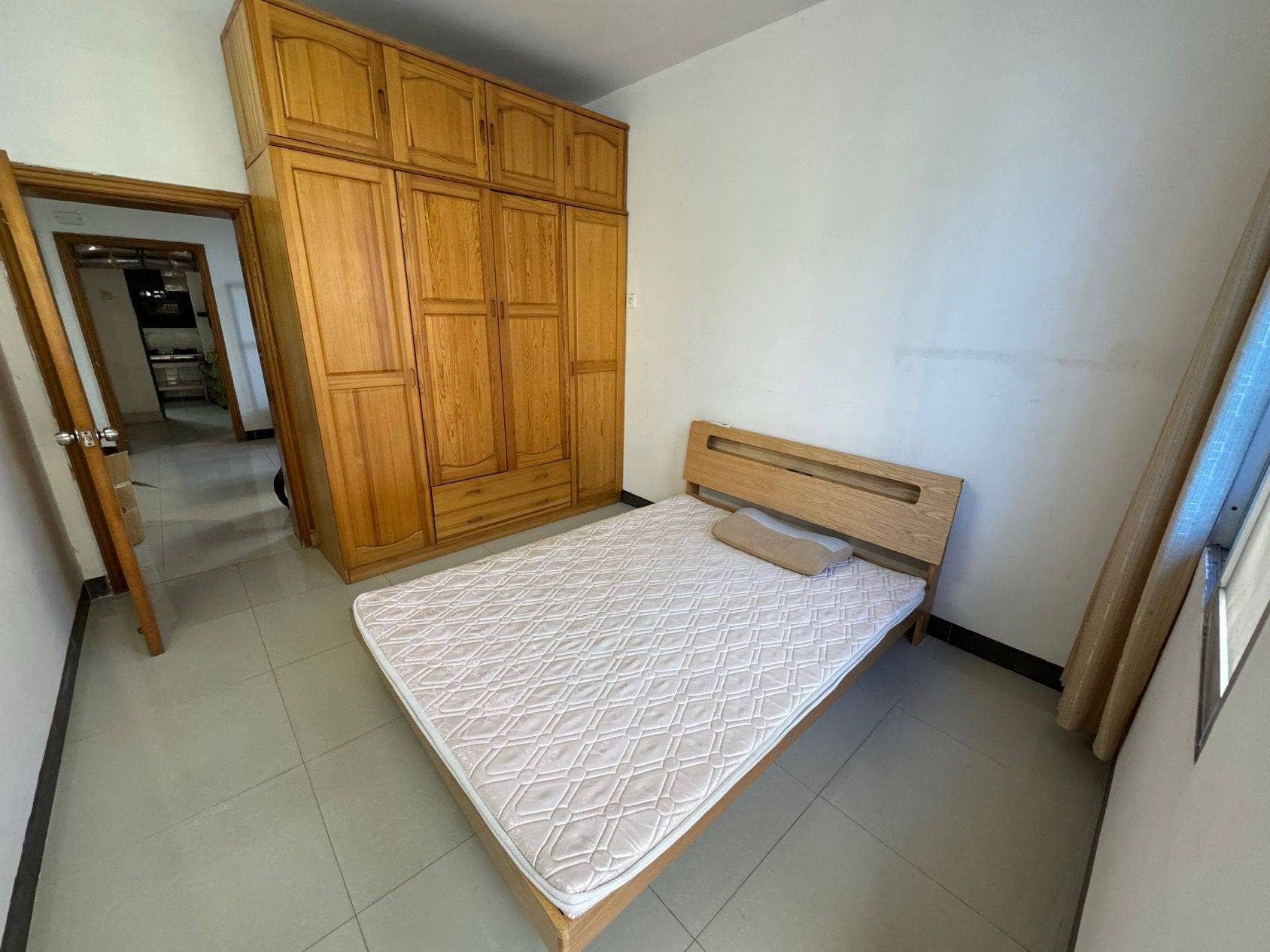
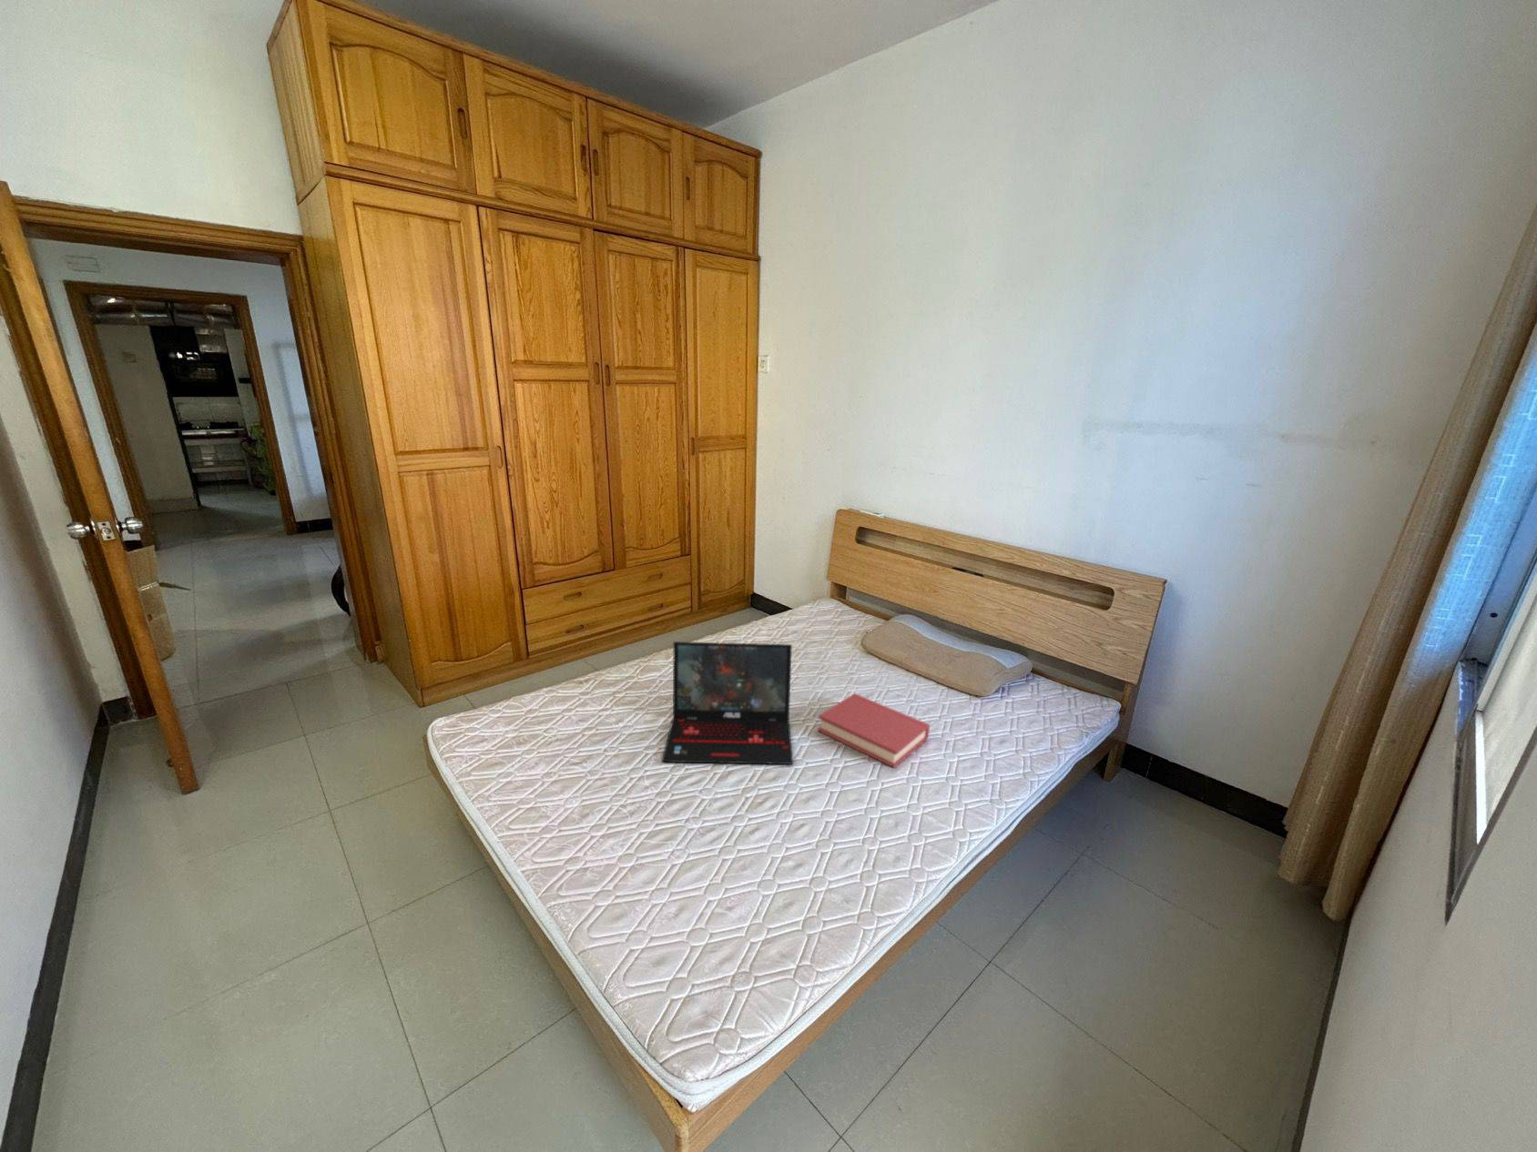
+ hardback book (874, 727)
+ laptop (730, 701)
